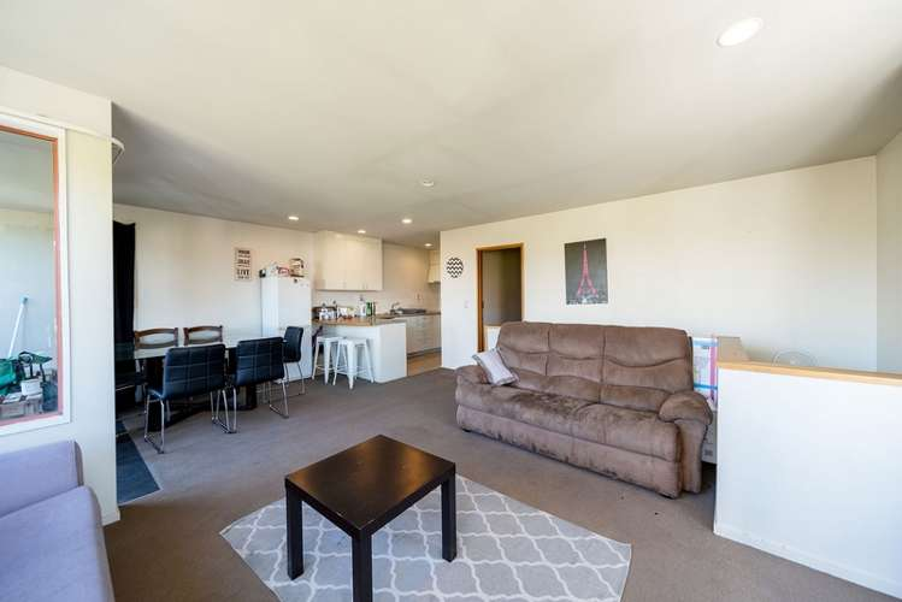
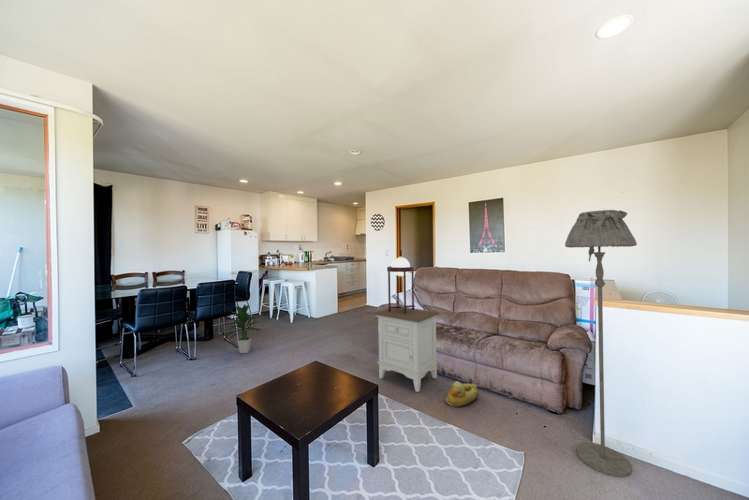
+ floor lamp (600, 335)
+ nightstand (406, 345)
+ table lamp (398, 283)
+ indoor plant (243, 327)
+ rubber duck (461, 389)
